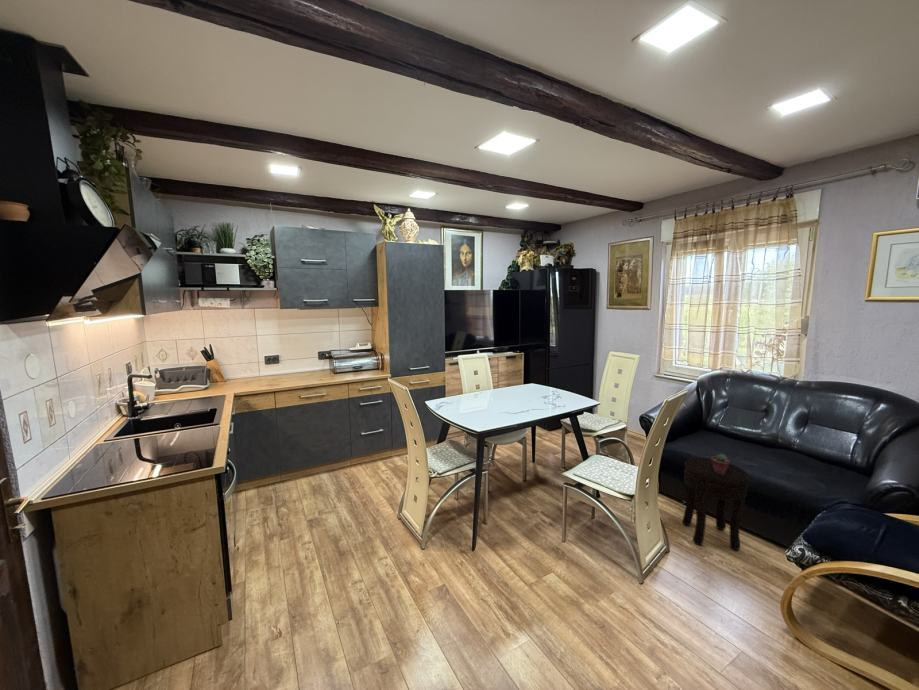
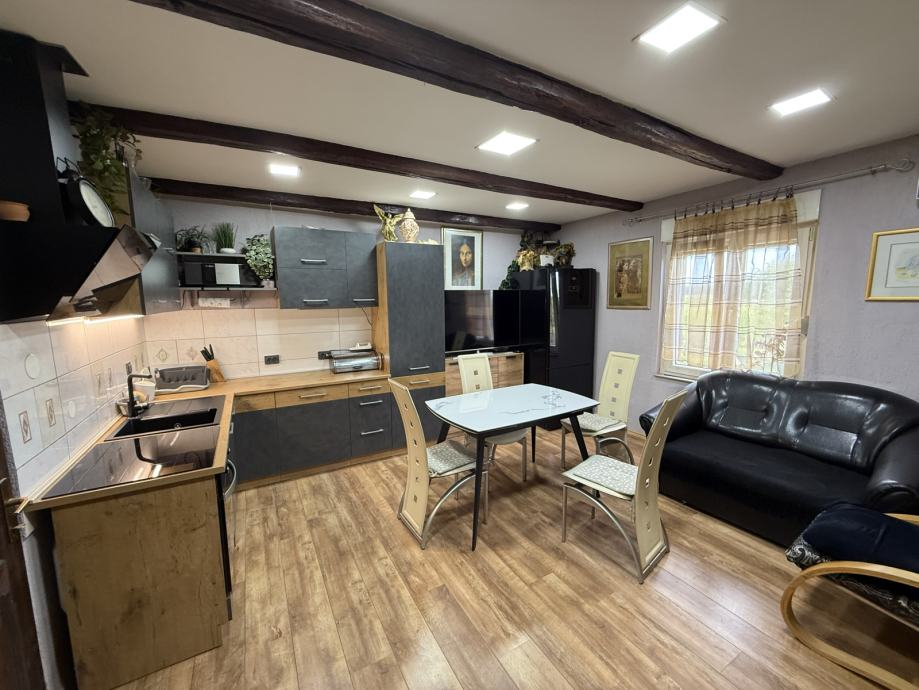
- side table (717, 502)
- potted succulent (720, 462)
